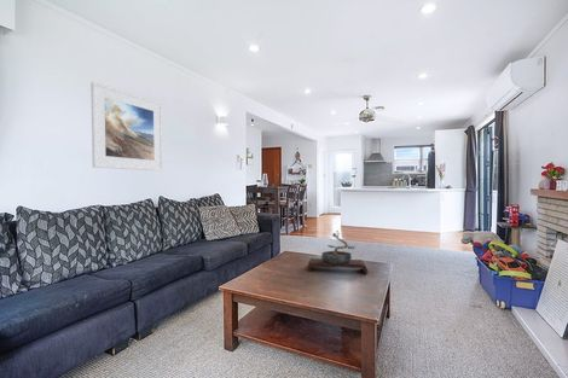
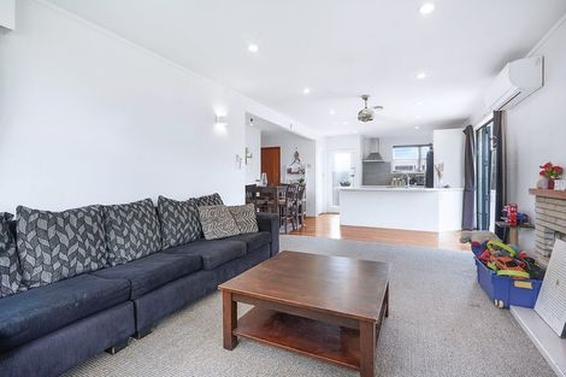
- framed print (131, 132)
- bonsai tree (336, 249)
